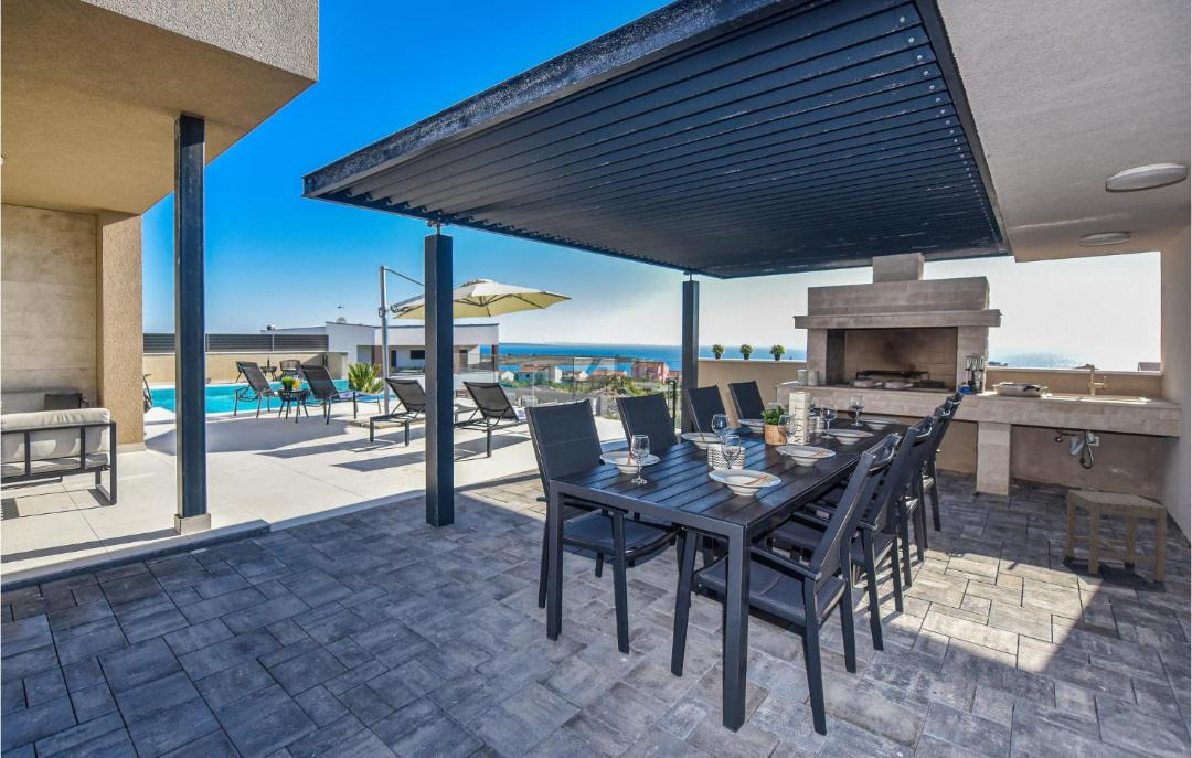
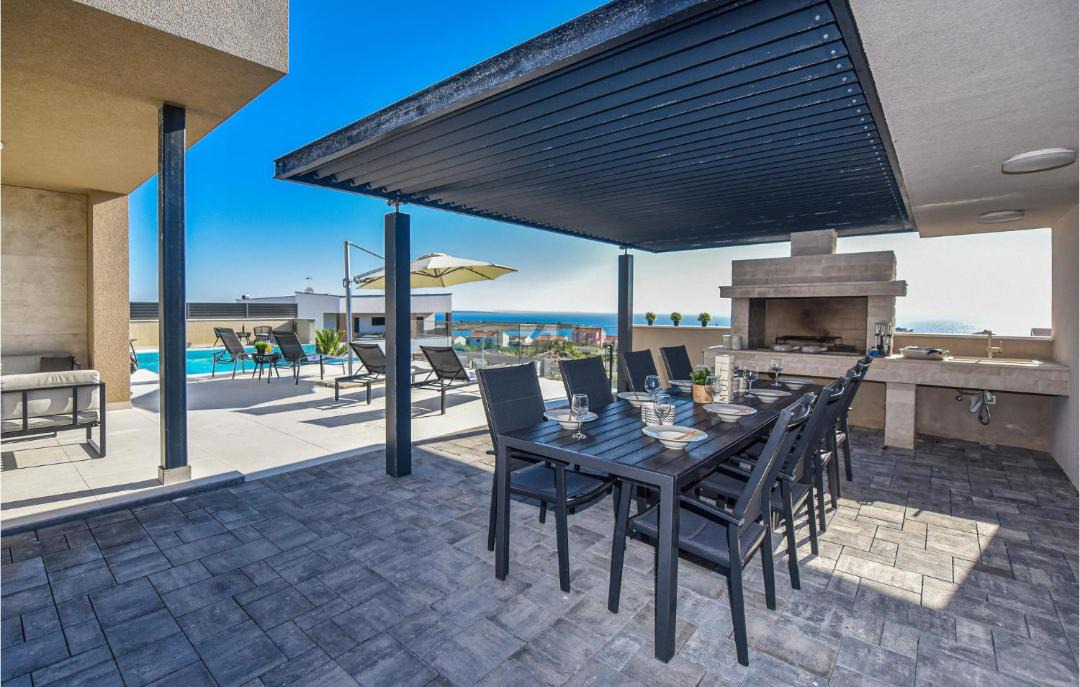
- stool (1113, 540)
